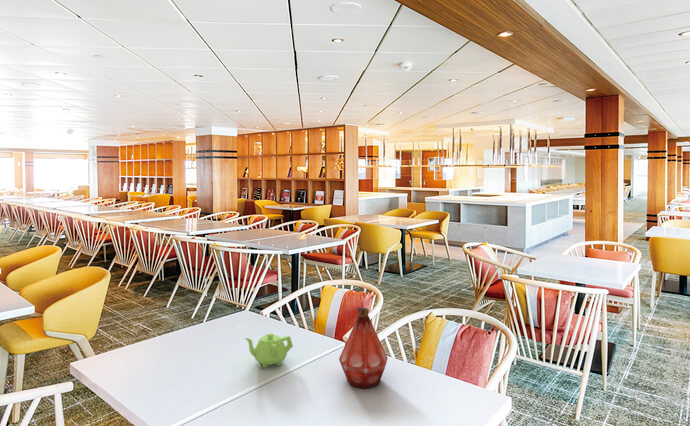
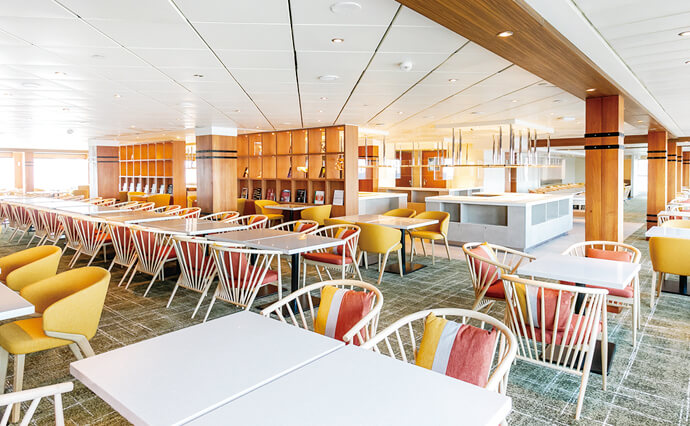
- bottle (362, 344)
- teapot (269, 348)
